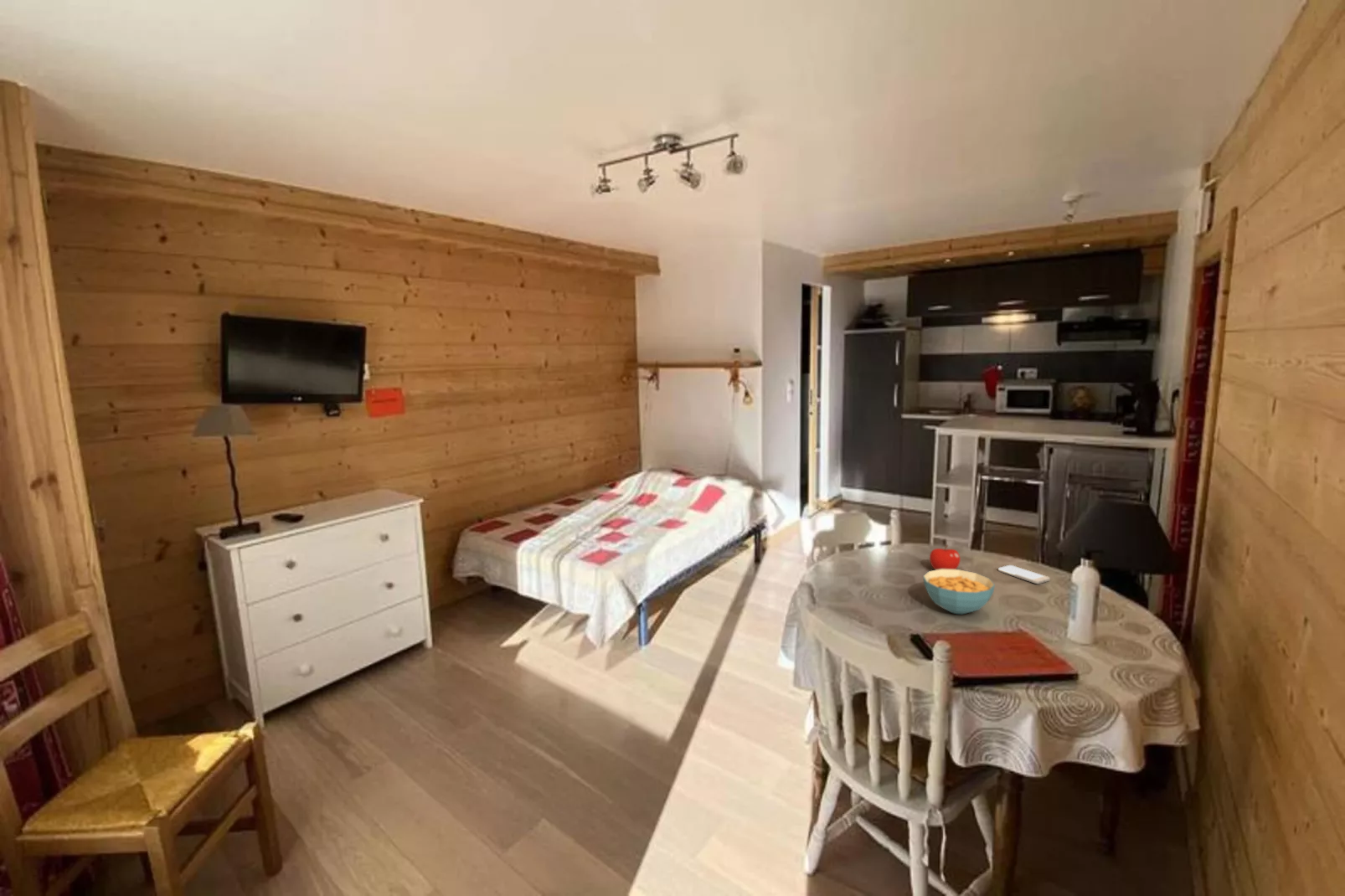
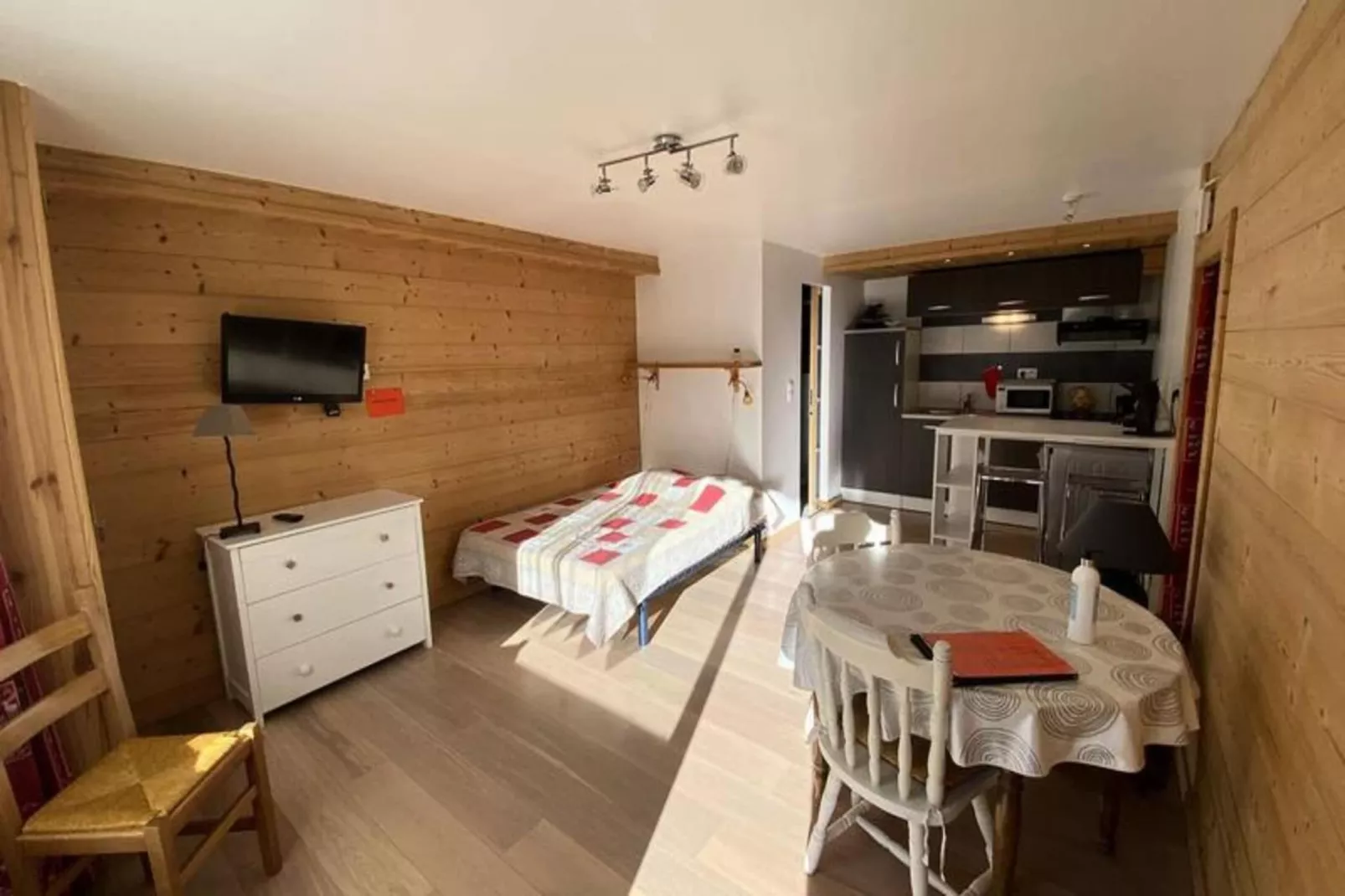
- fruit (945, 558)
- cereal bowl (957, 595)
- smartphone (1023, 574)
